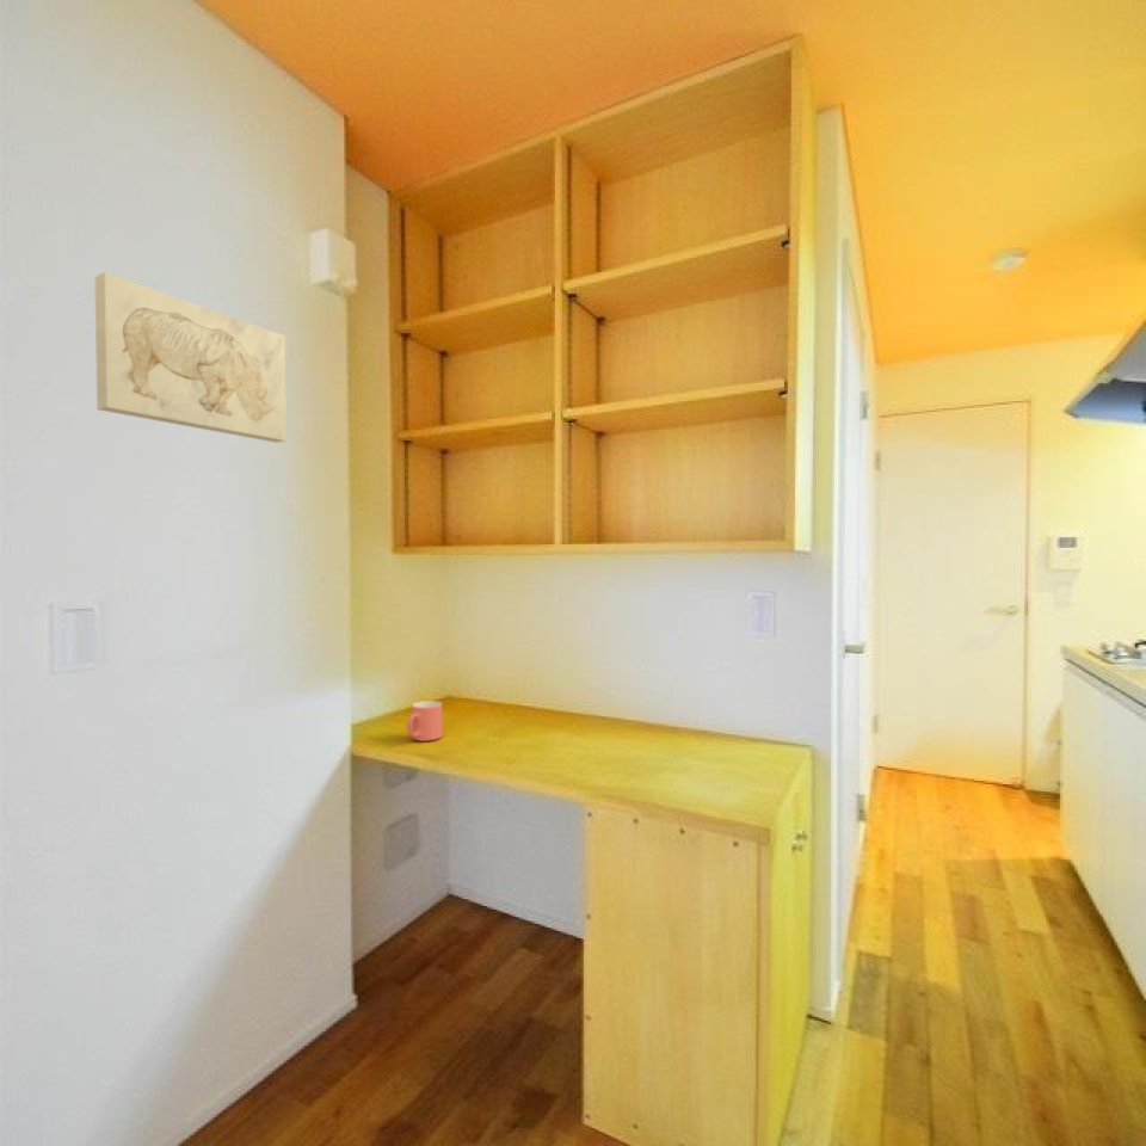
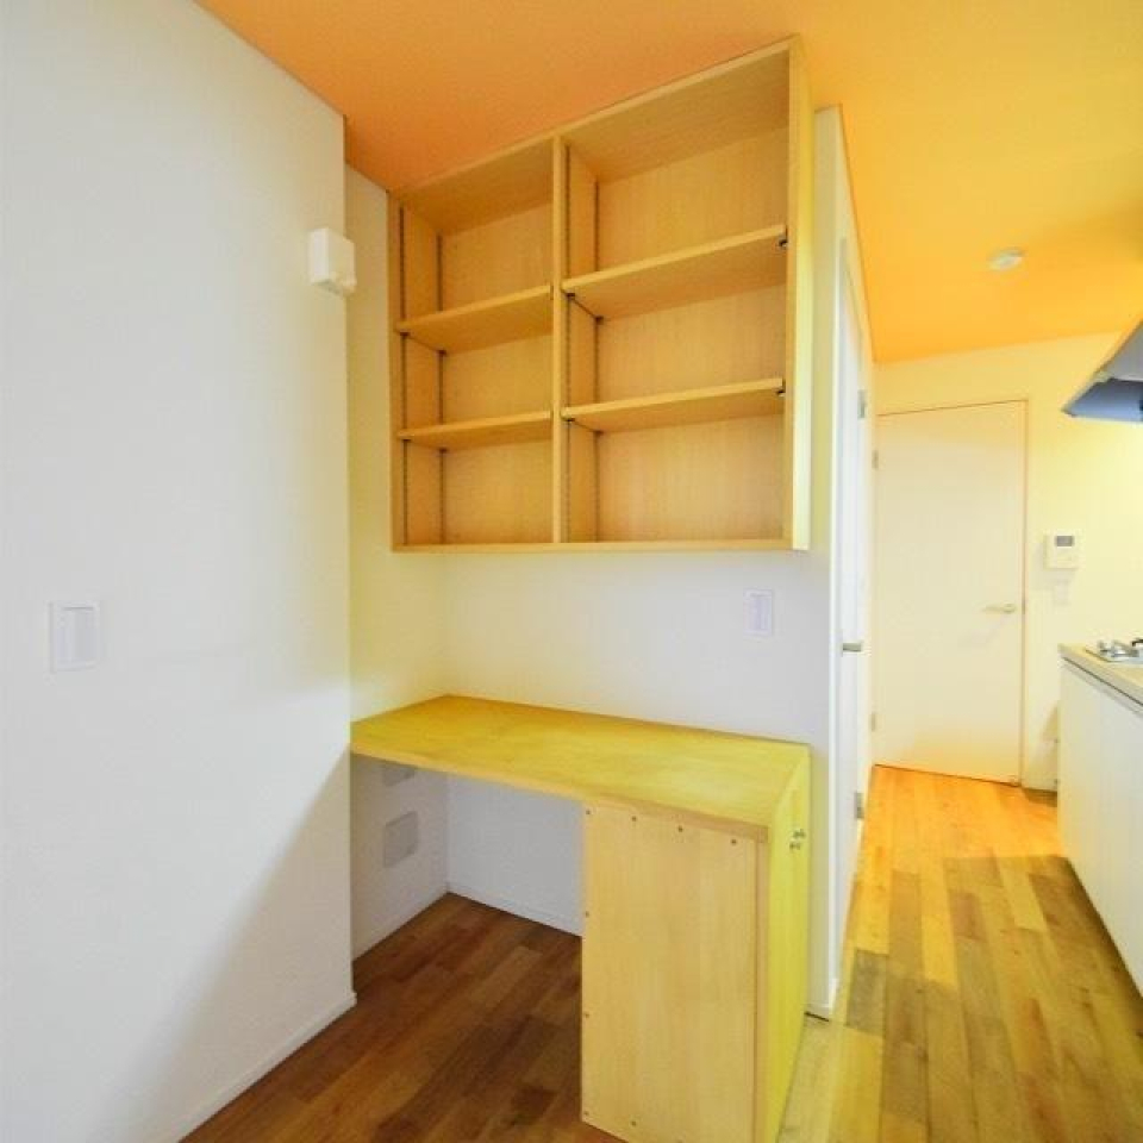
- mug (423, 722)
- wall art (202, 368)
